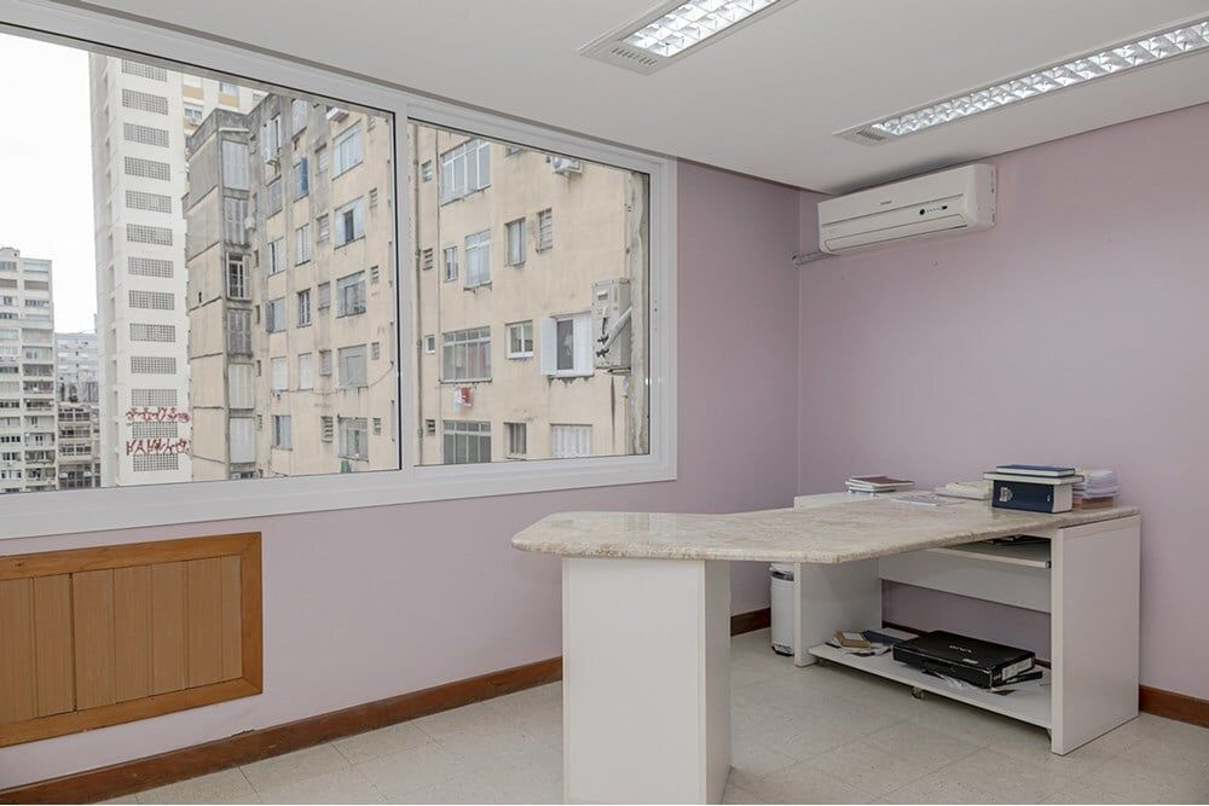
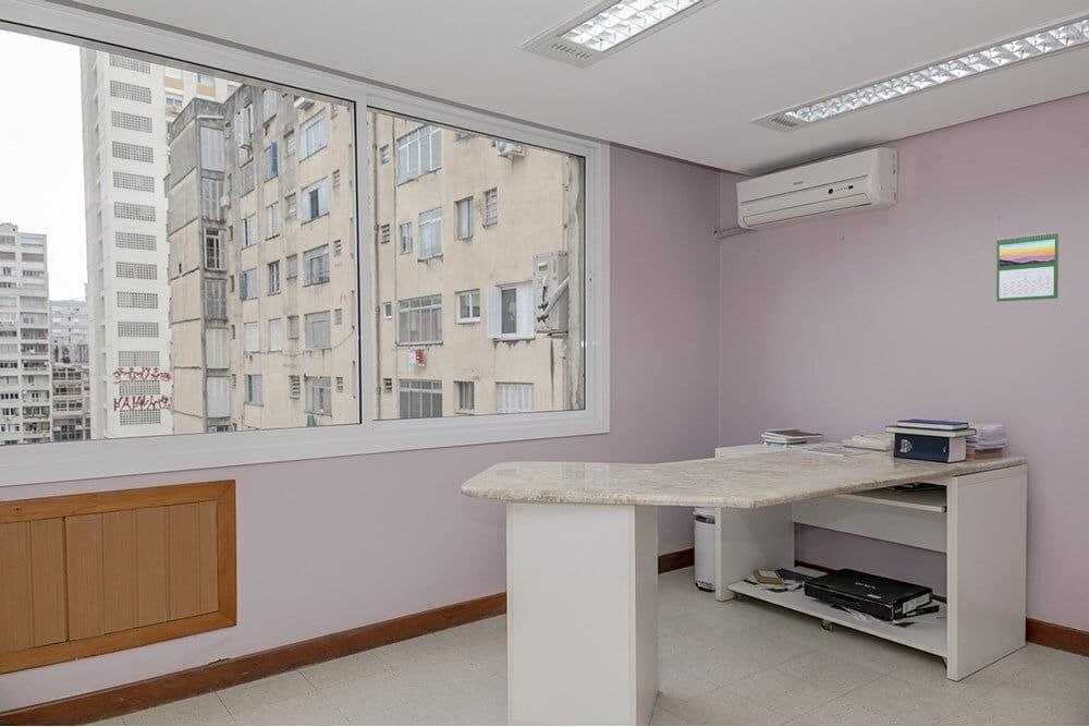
+ calendar (1026, 266)
